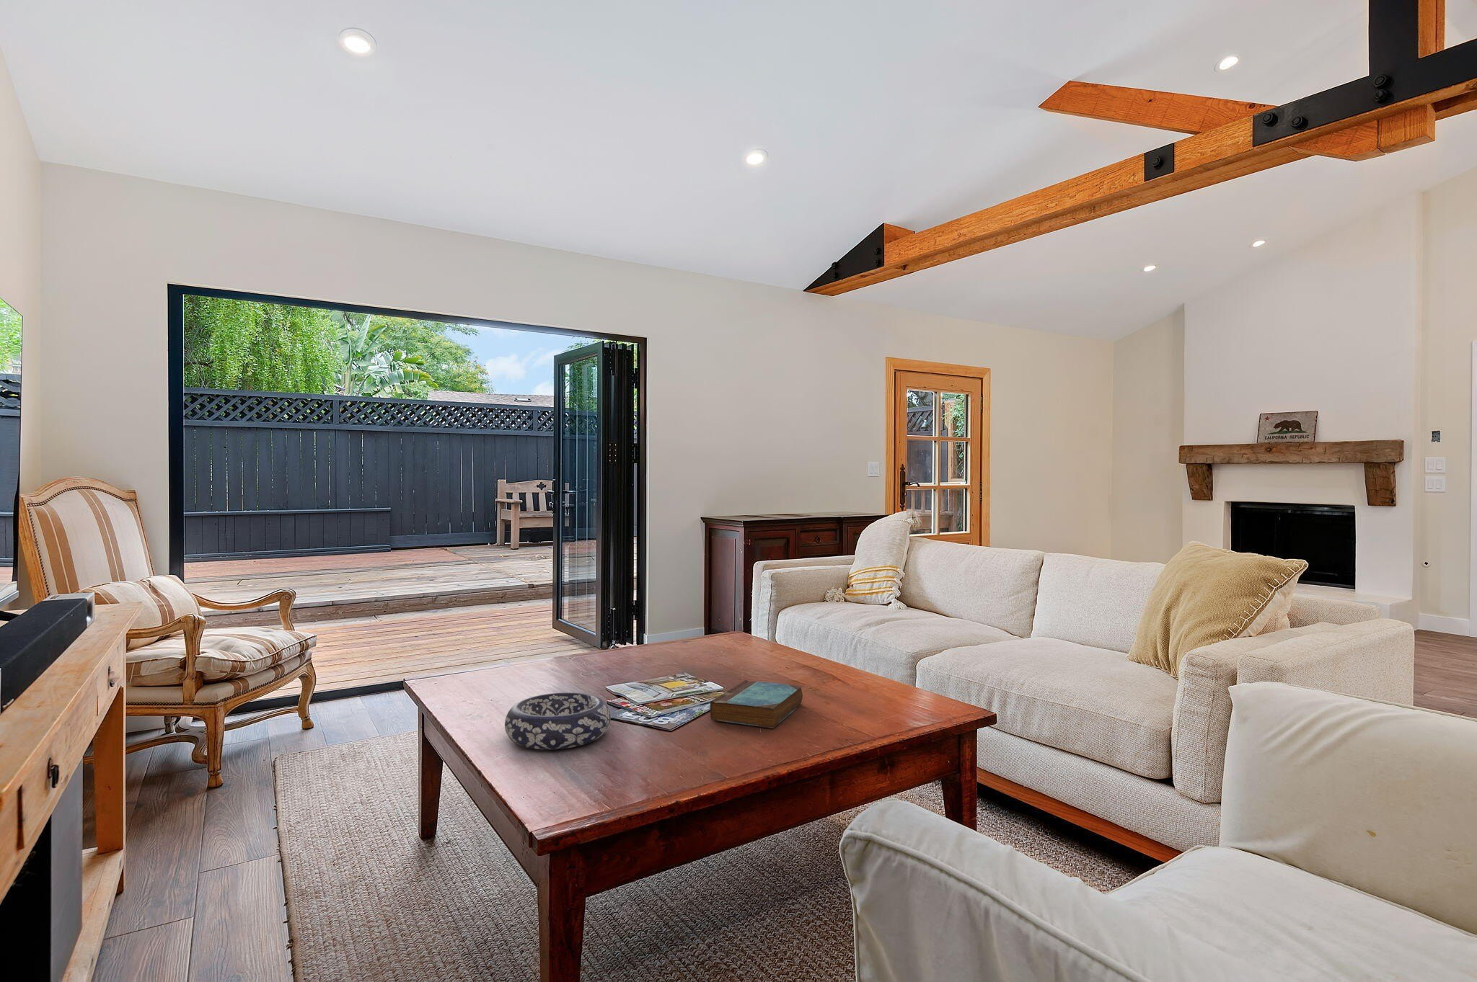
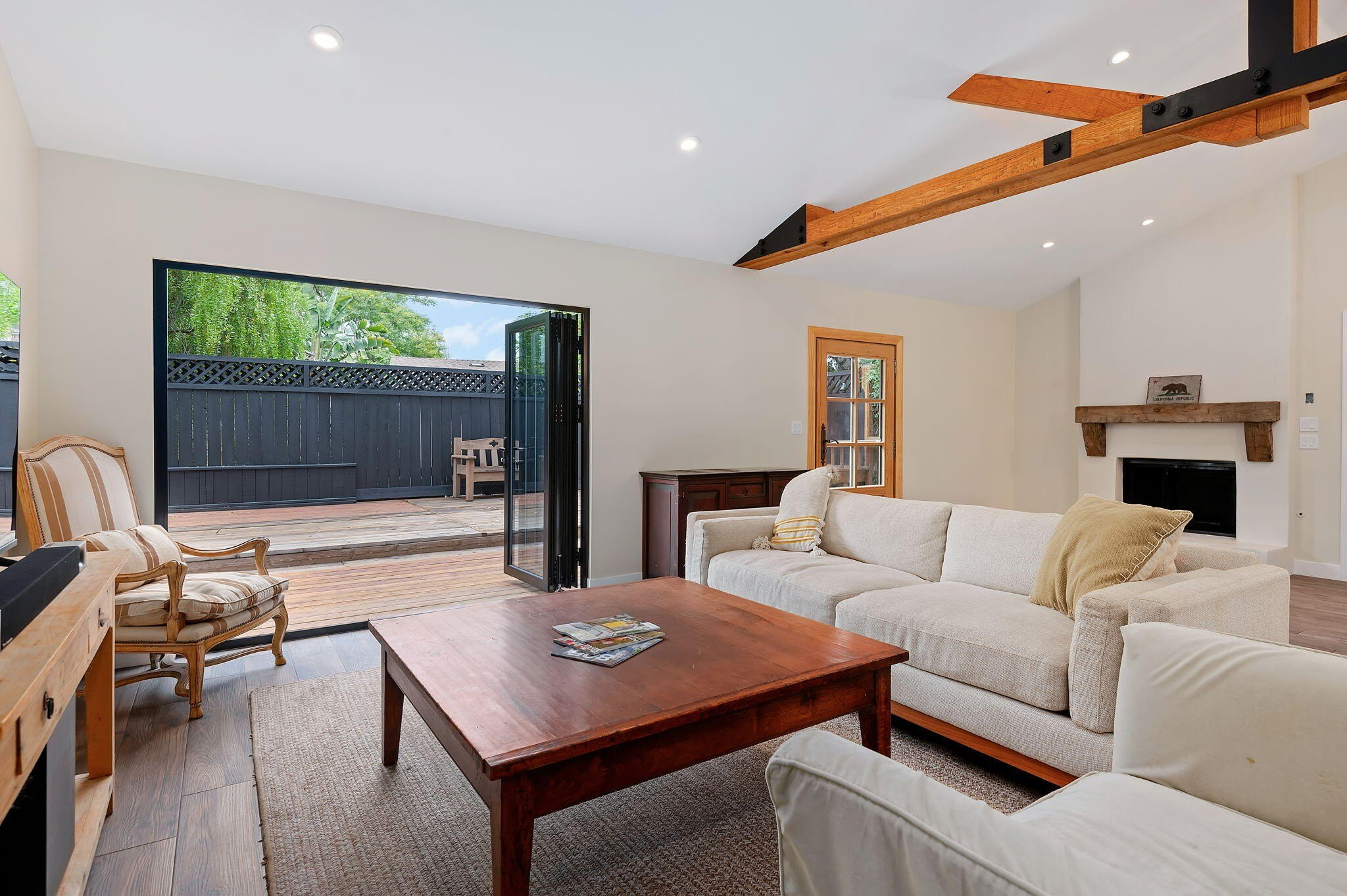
- book (758, 701)
- decorative bowl (558, 720)
